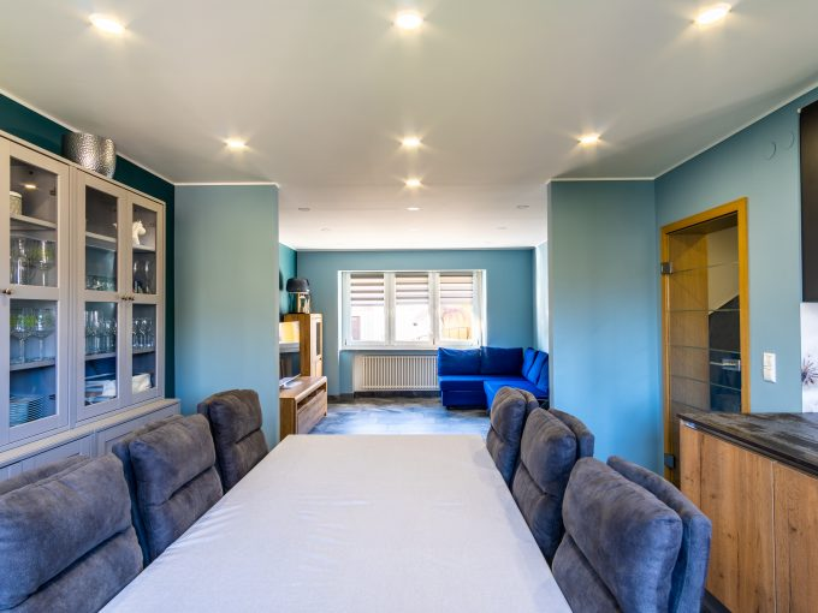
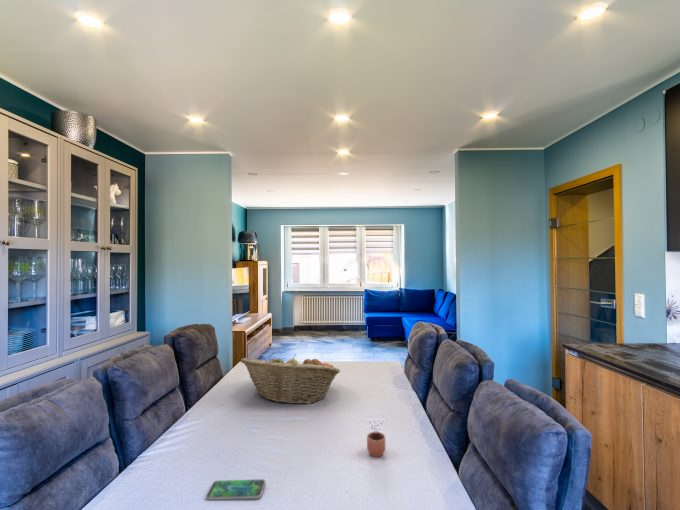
+ smartphone (236, 489)
+ fruit basket (290, 372)
+ cocoa (376, 435)
